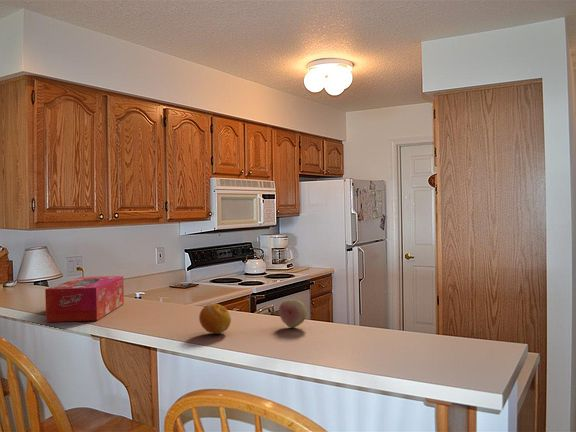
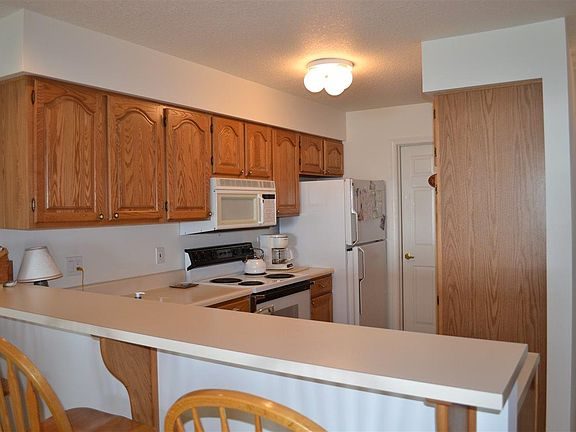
- tissue box (88, 296)
- fruit (215, 318)
- fruit (292, 313)
